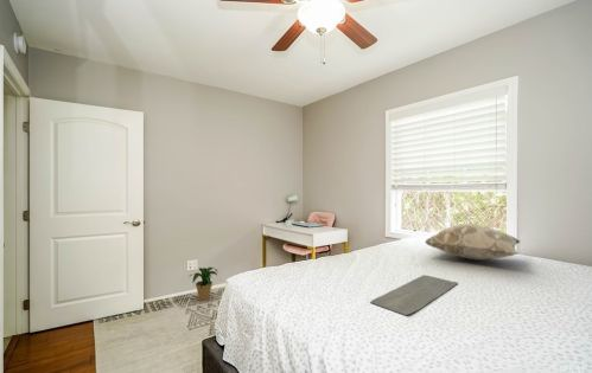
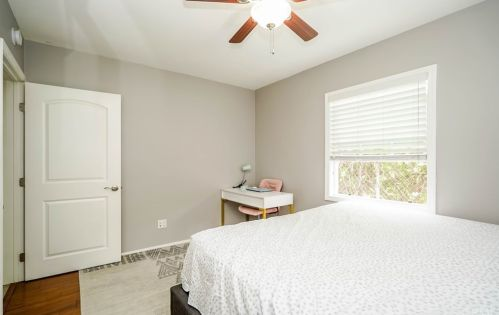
- decorative pillow (472, 240)
- bath mat (418, 291)
- potted plant (204, 283)
